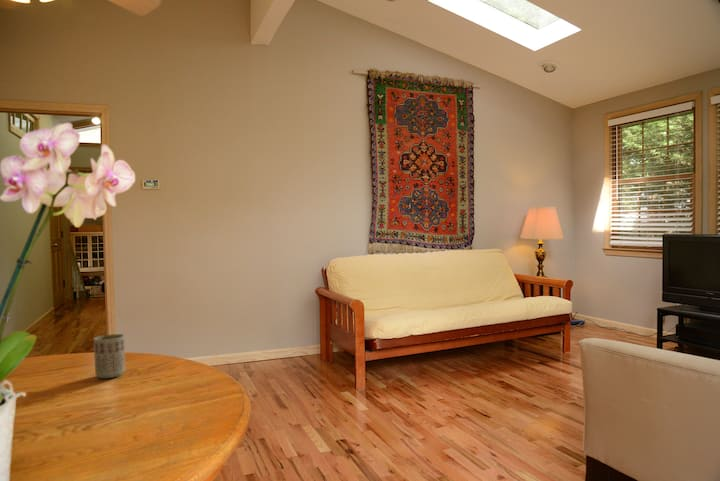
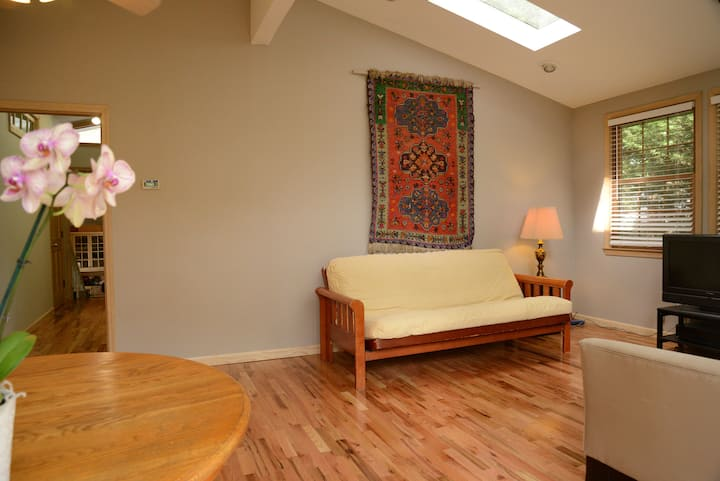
- cup (109, 355)
